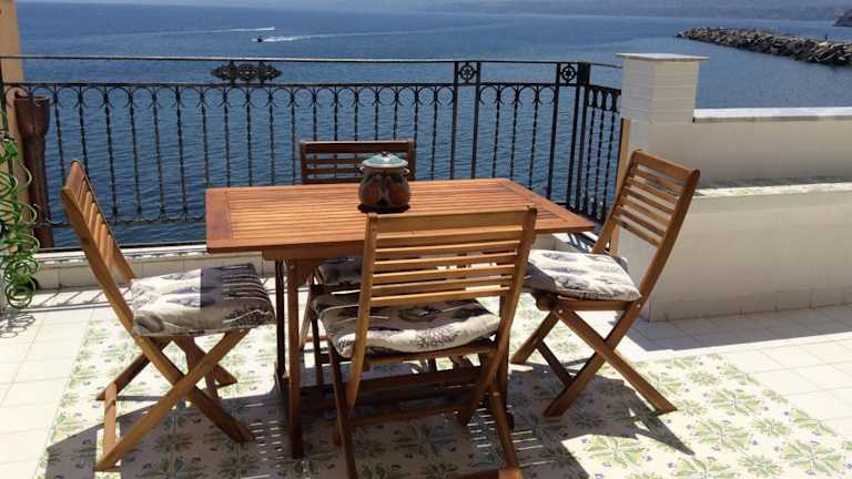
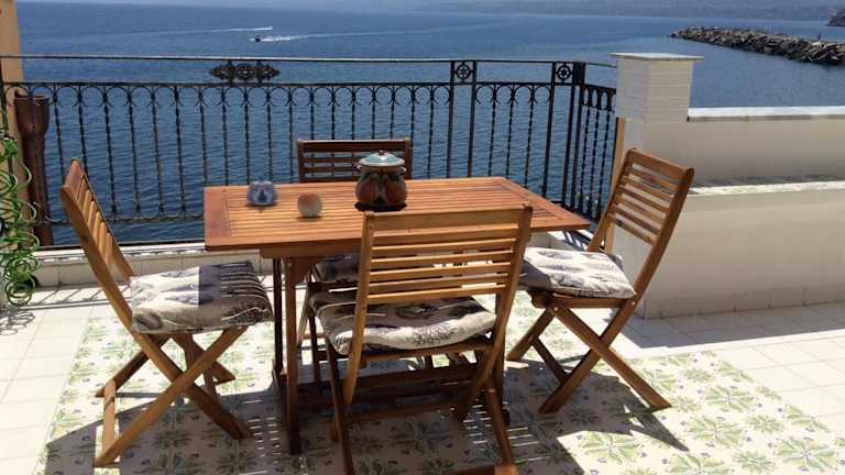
+ fruit (309, 205)
+ teapot (262, 190)
